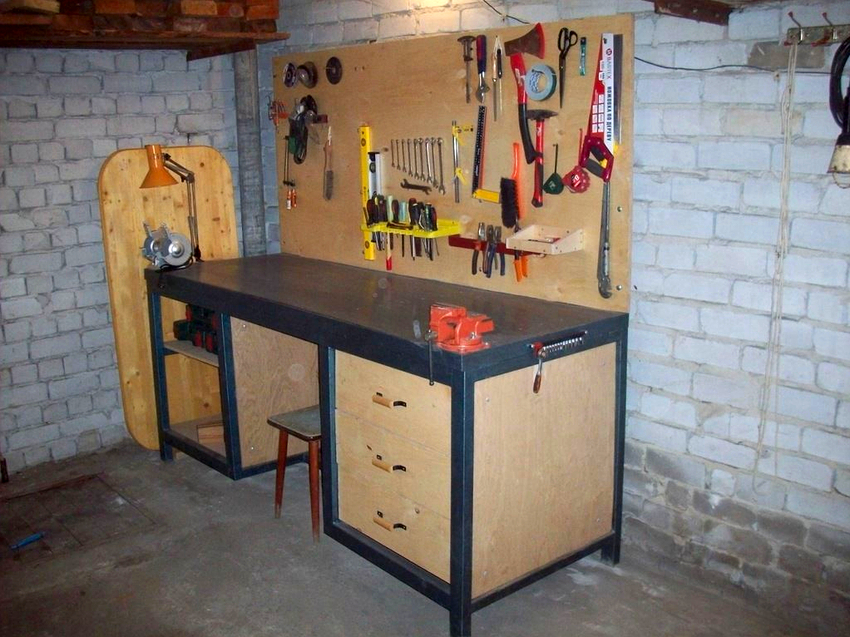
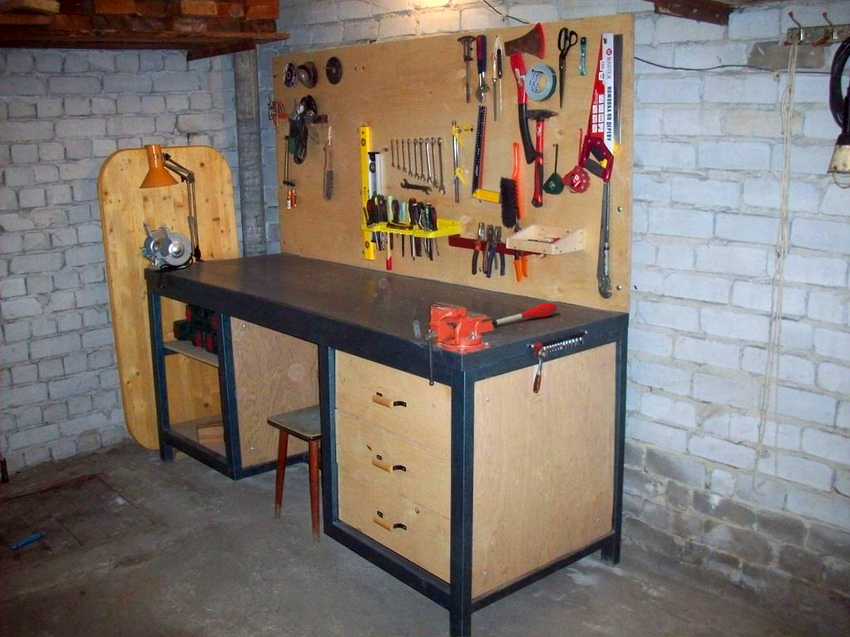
+ juggling club (525, 313)
